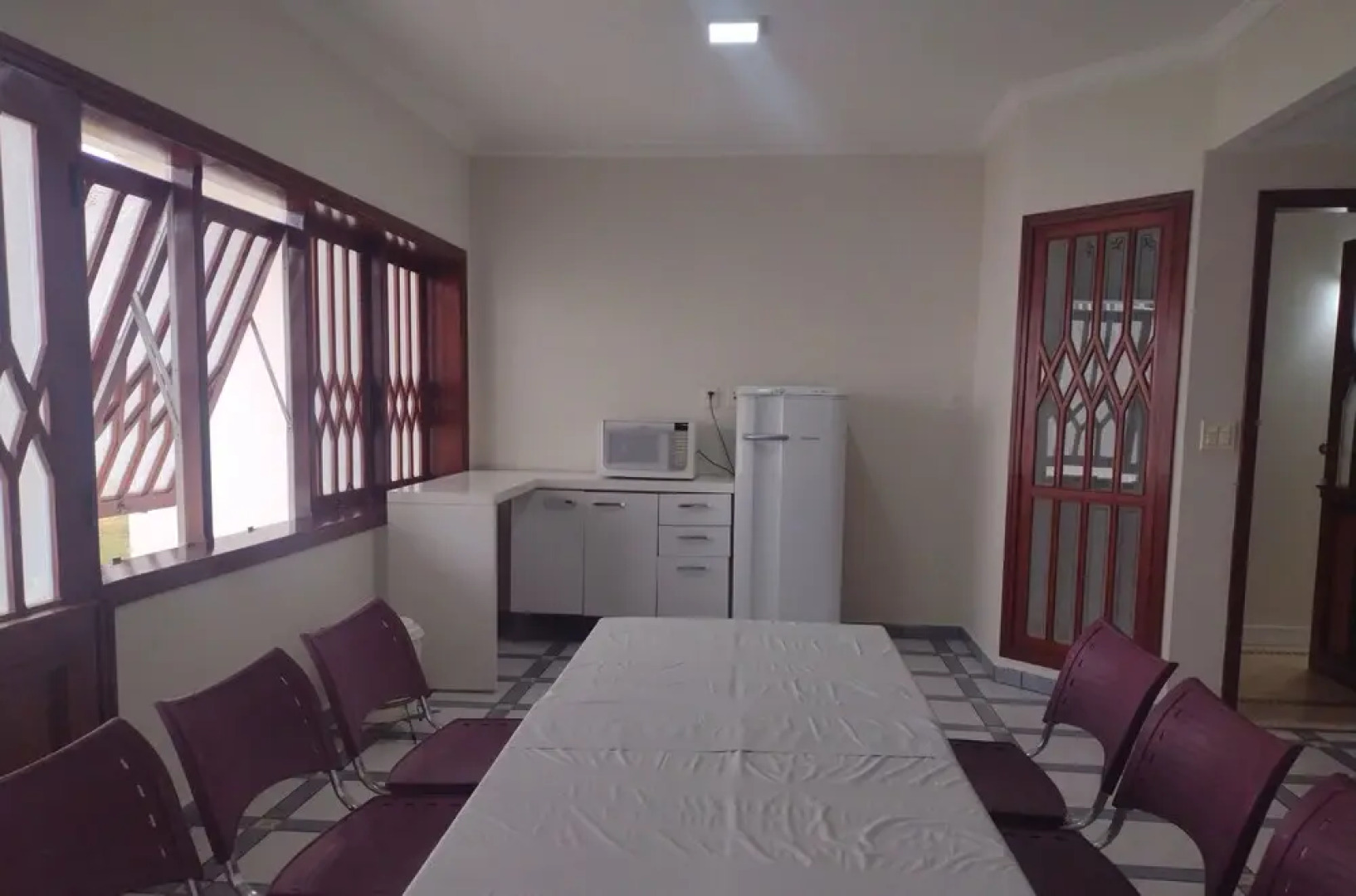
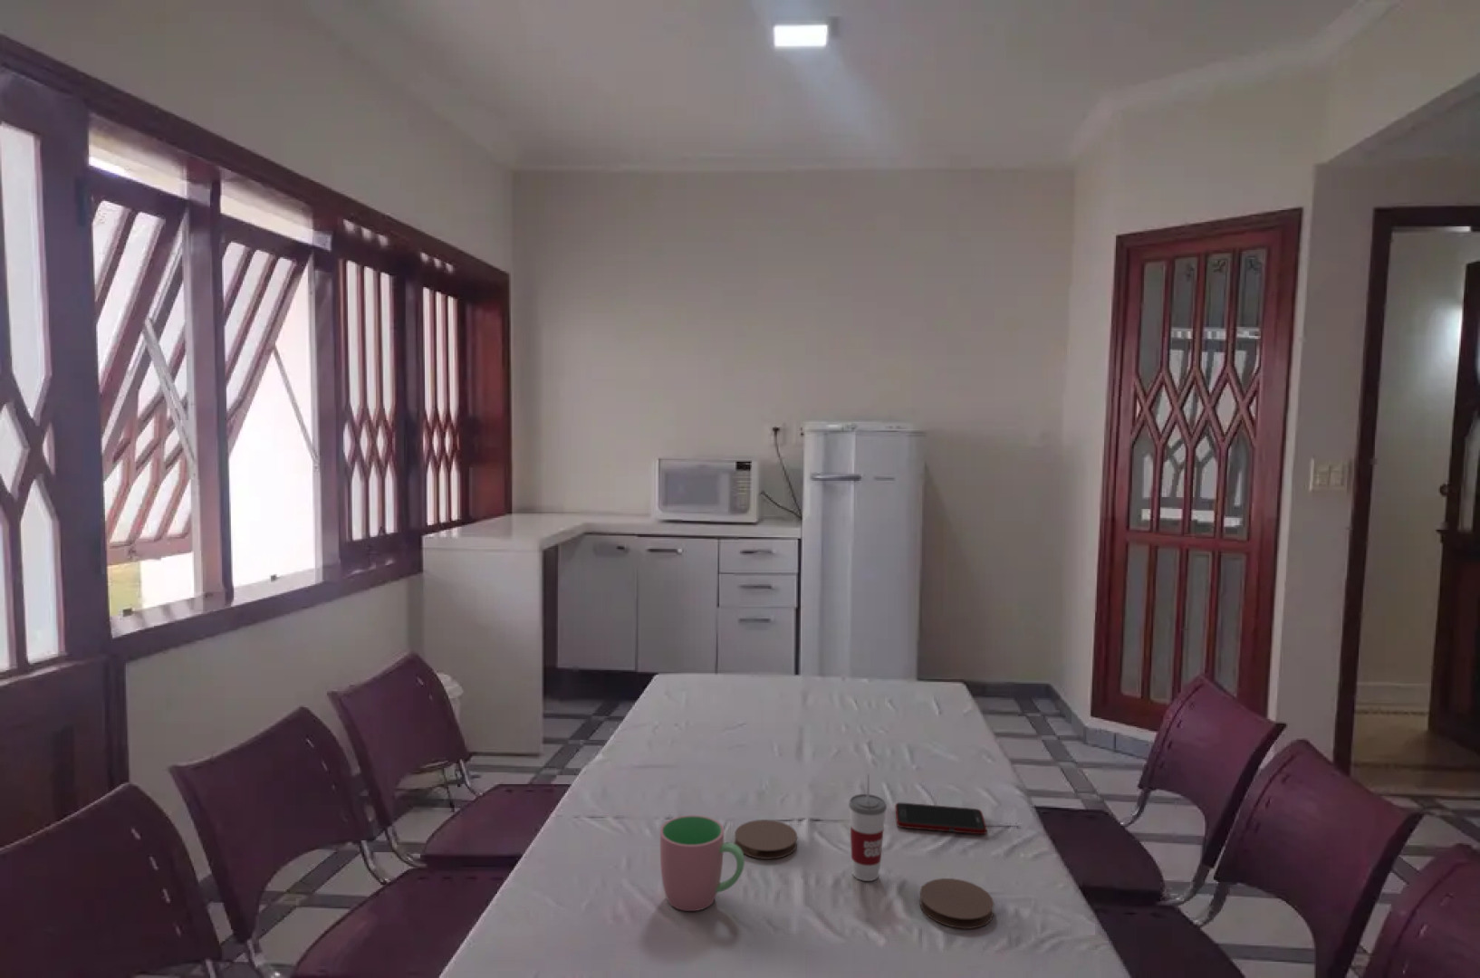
+ cup (867, 825)
+ coaster (765, 838)
+ cup (702, 866)
+ cell phone (940, 818)
+ coaster (956, 902)
